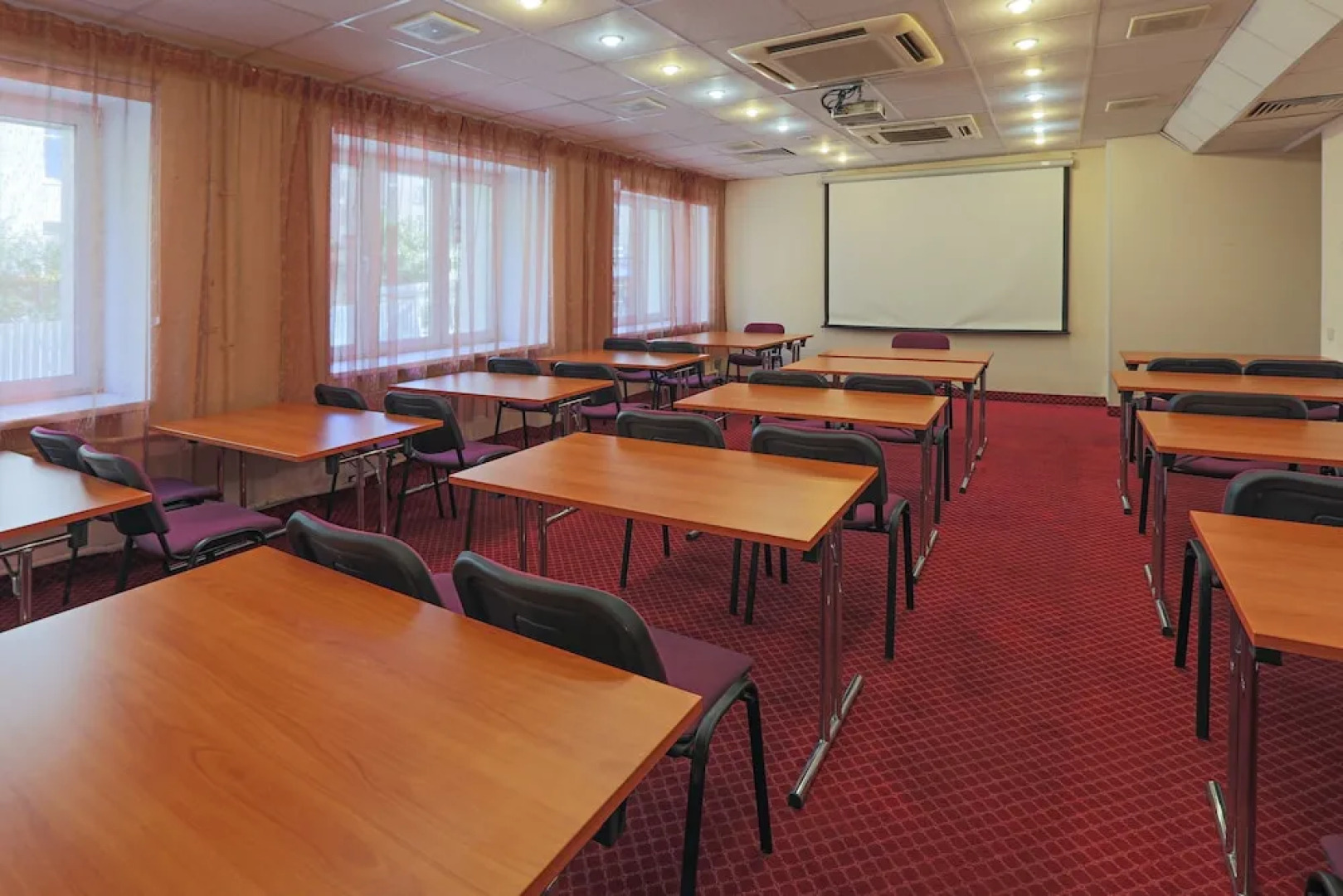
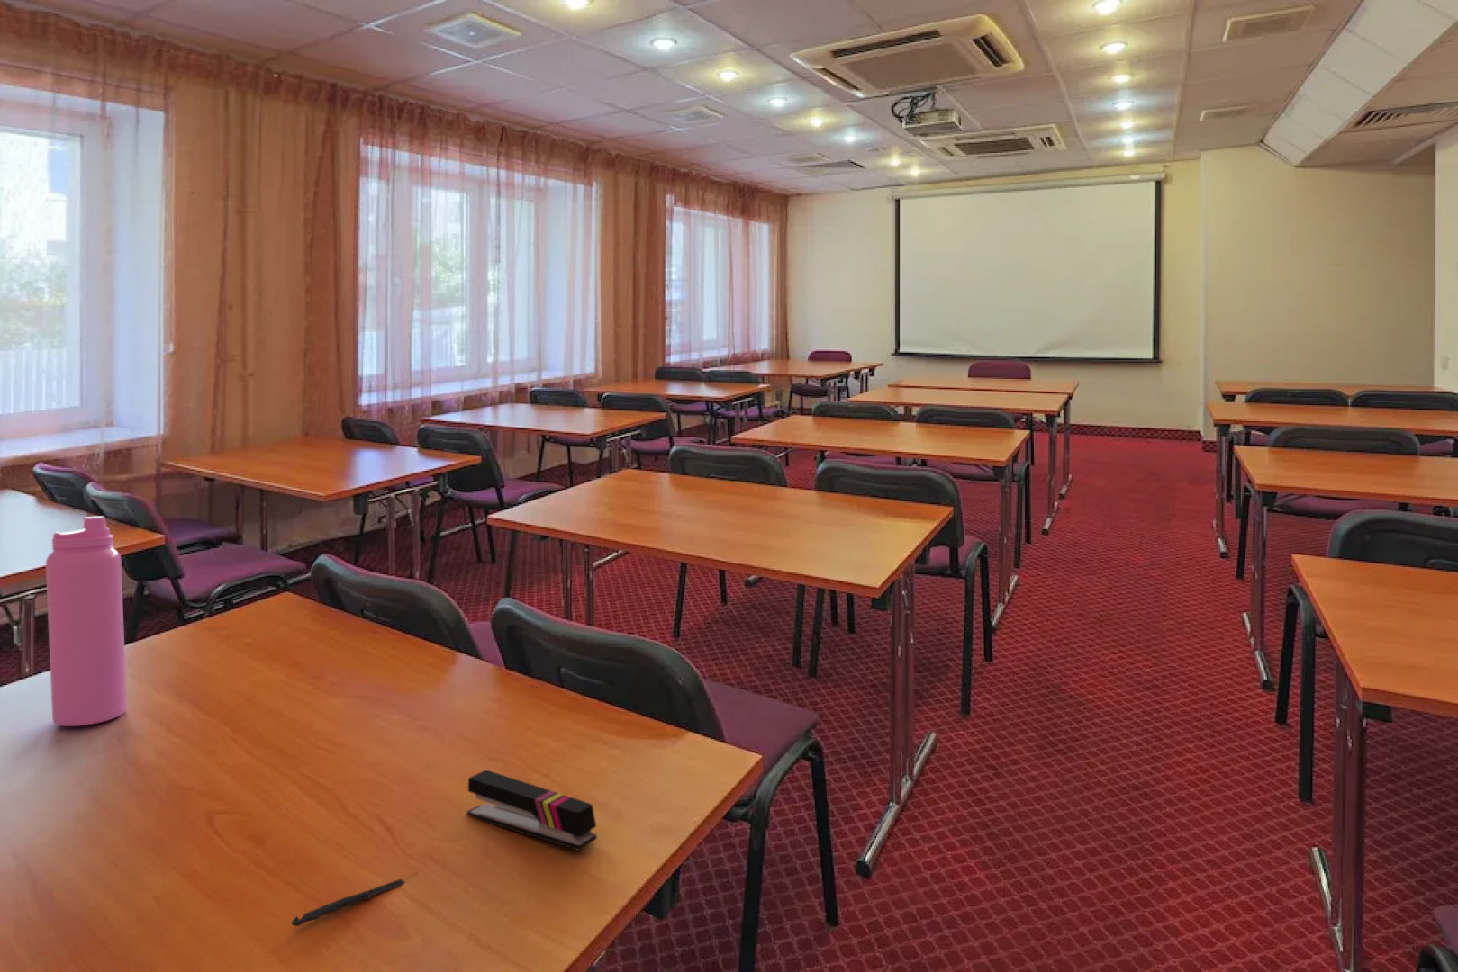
+ stapler (530, 806)
+ knife (360, 896)
+ water bottle (87, 617)
